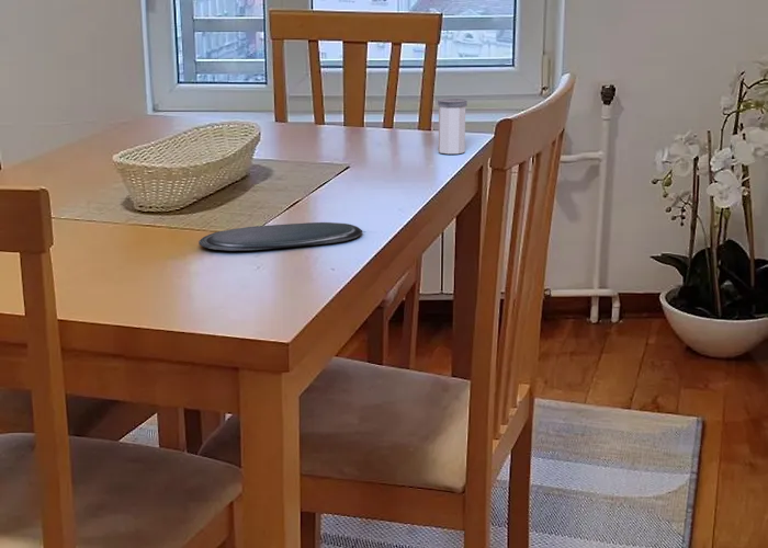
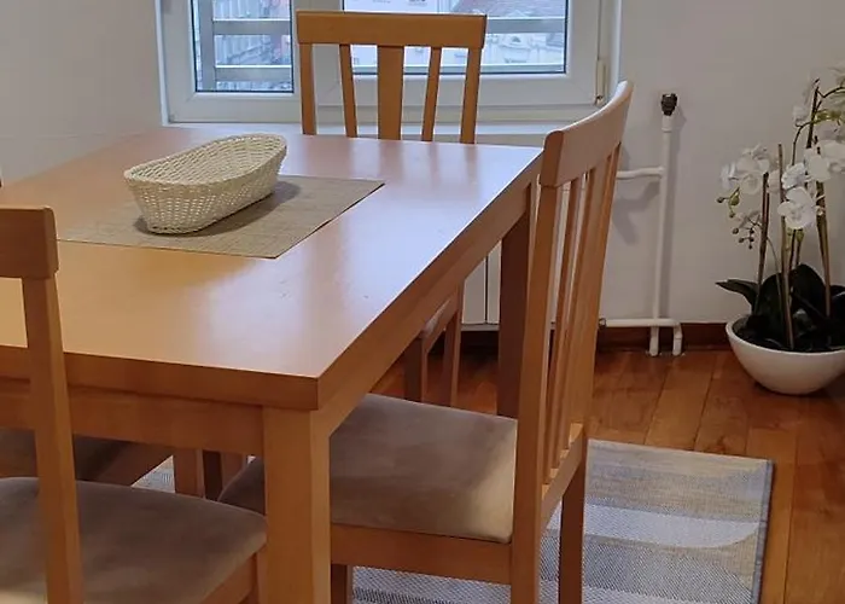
- oval tray (282, 236)
- salt shaker (451, 126)
